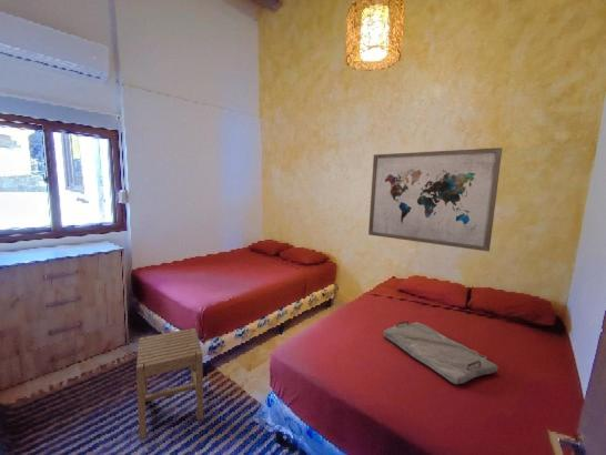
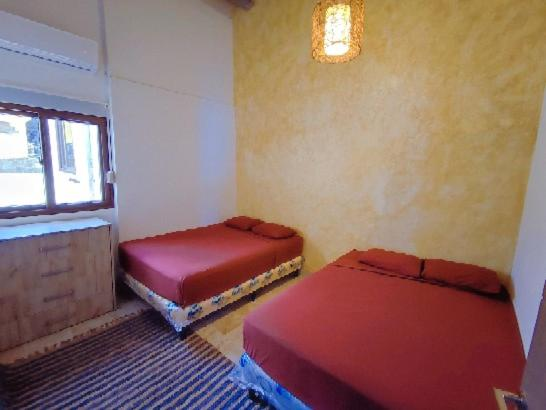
- wall art (425, 198)
- serving tray (437, 345)
- stool (170, 371)
